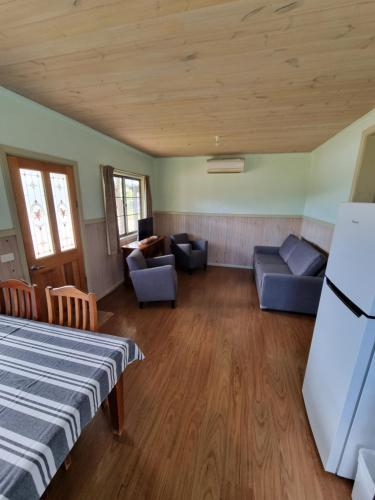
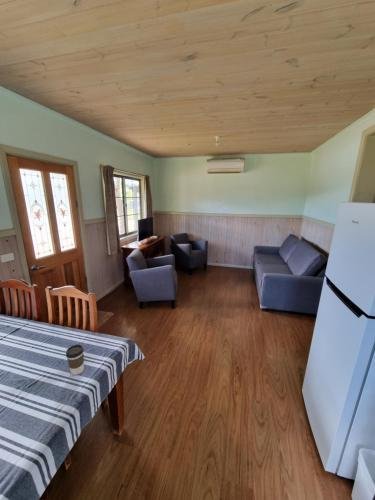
+ coffee cup (76, 359)
